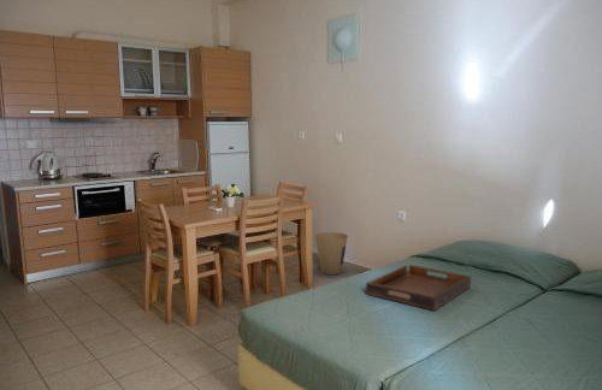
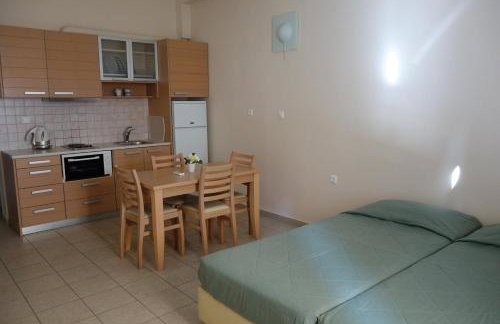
- serving tray (419, 284)
- trash can (331, 253)
